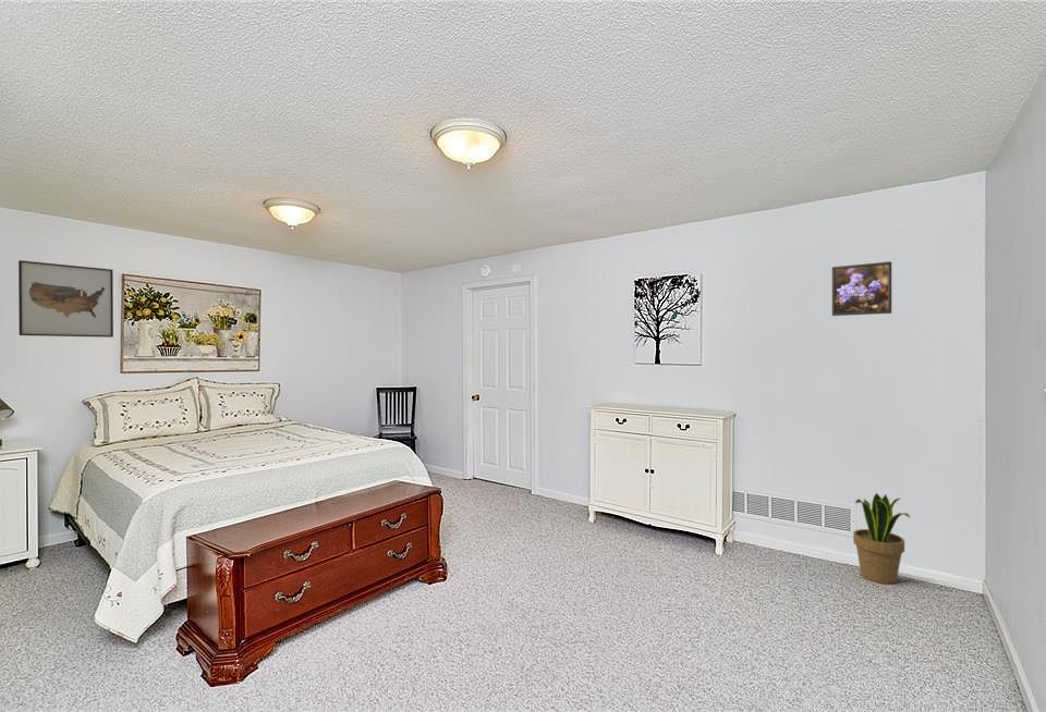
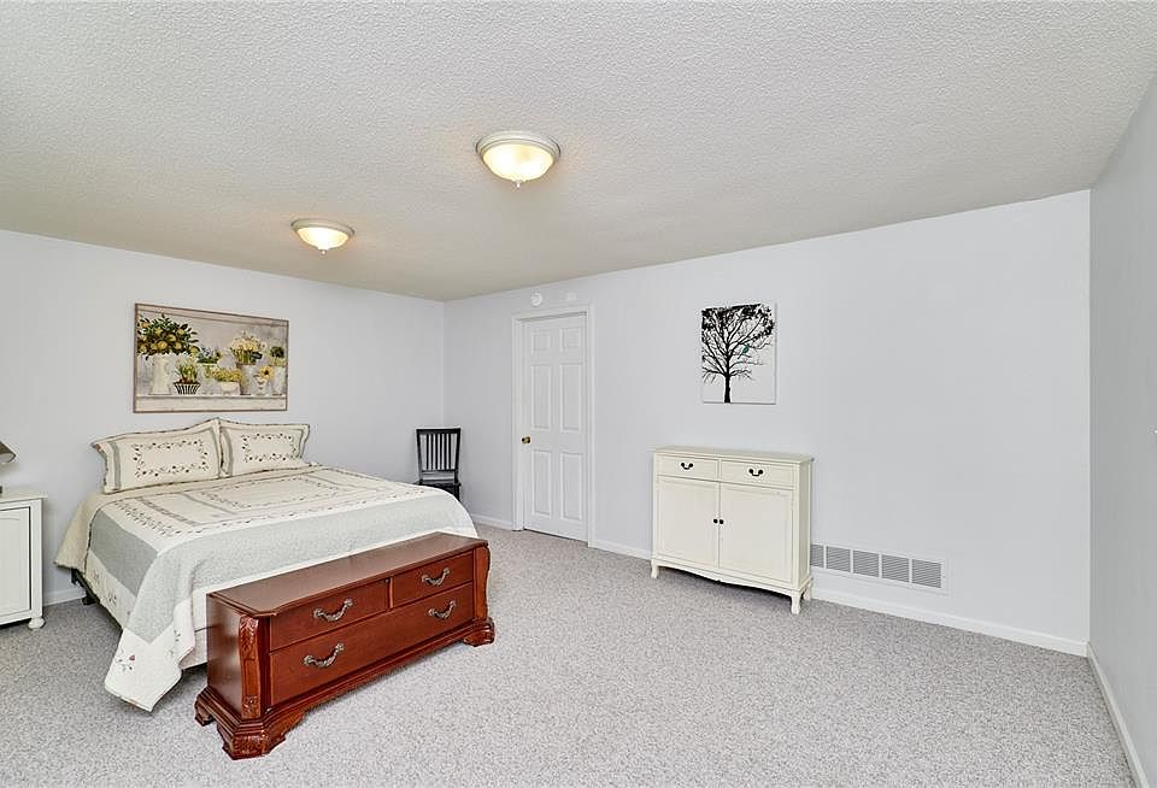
- potted plant (880, 536)
- wall art (68, 300)
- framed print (861, 289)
